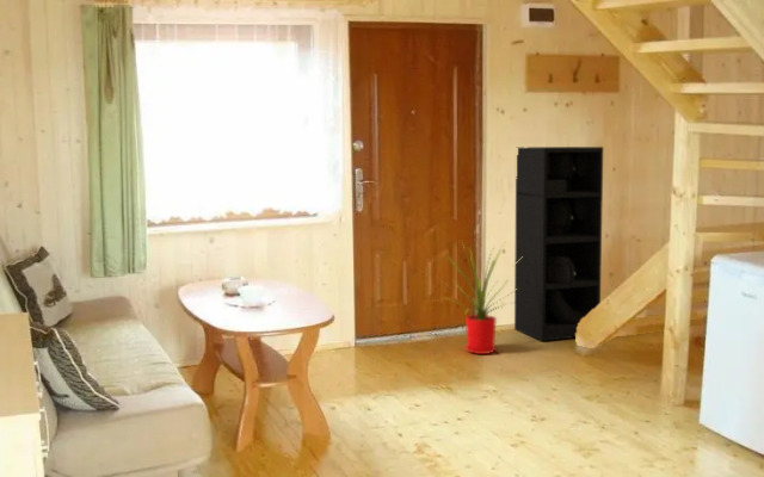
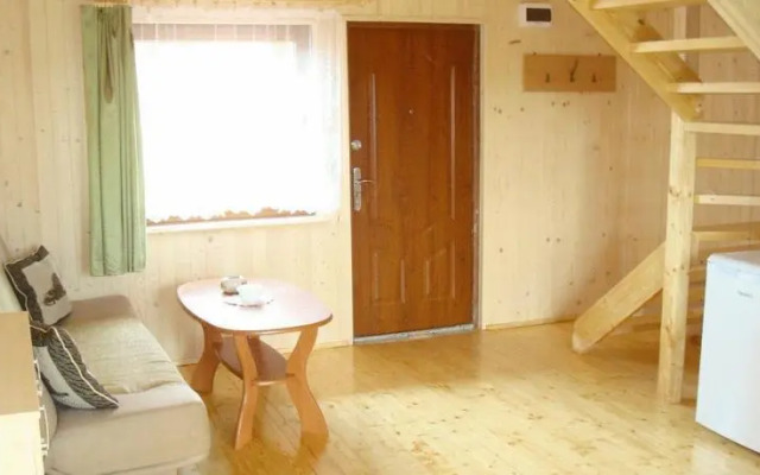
- shelving unit (557, 241)
- house plant (481, 296)
